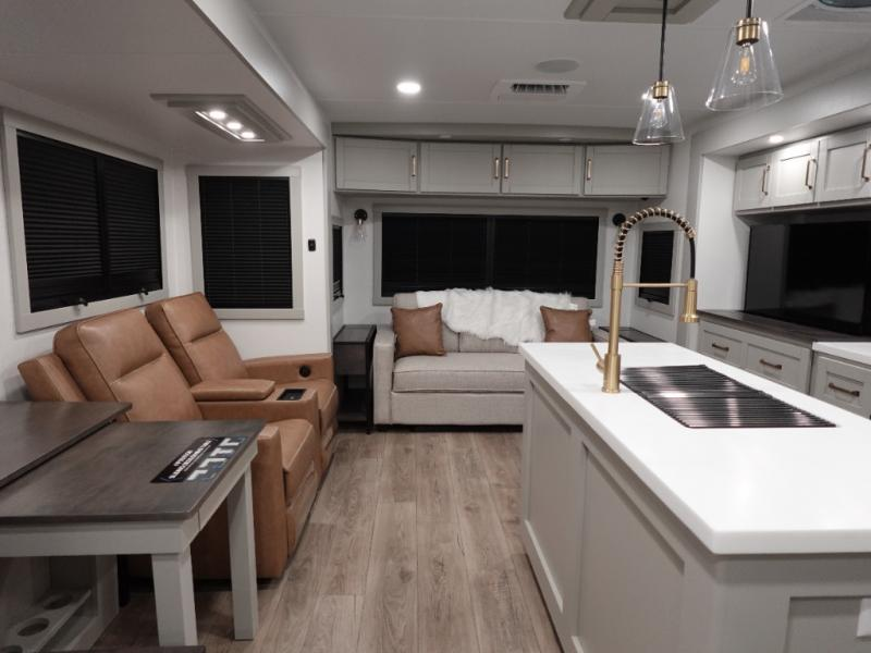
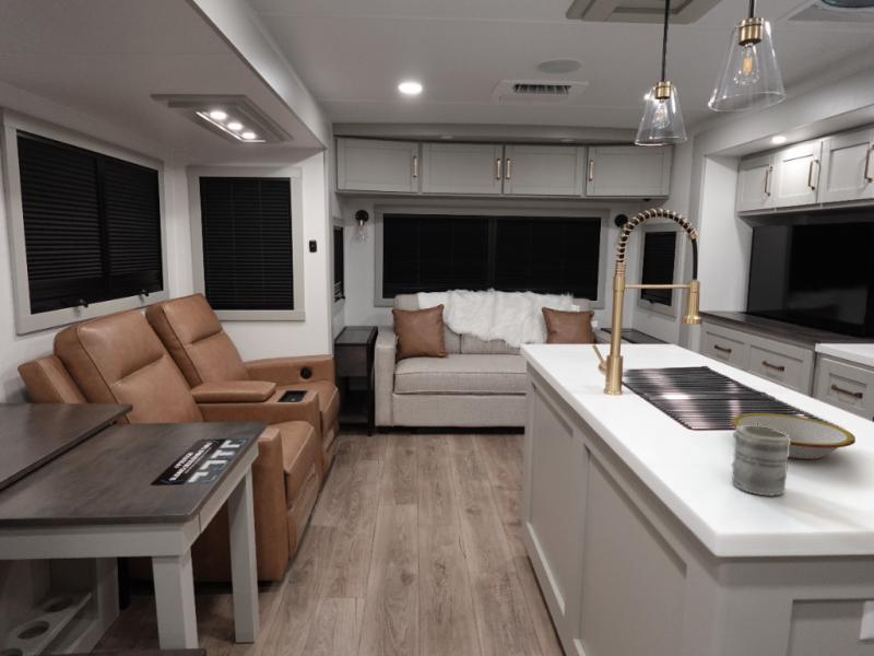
+ mug (757, 453)
+ bowl (789, 437)
